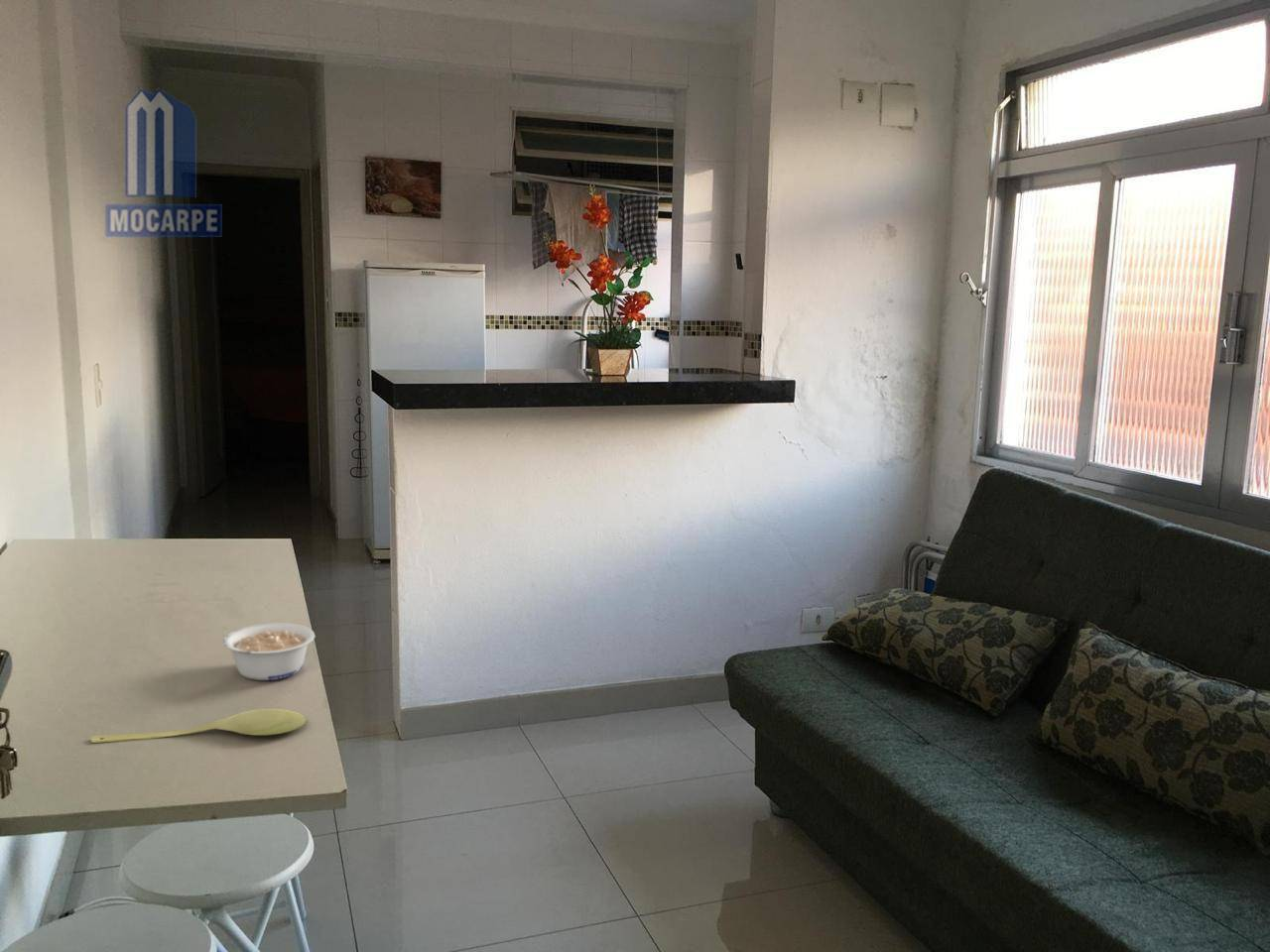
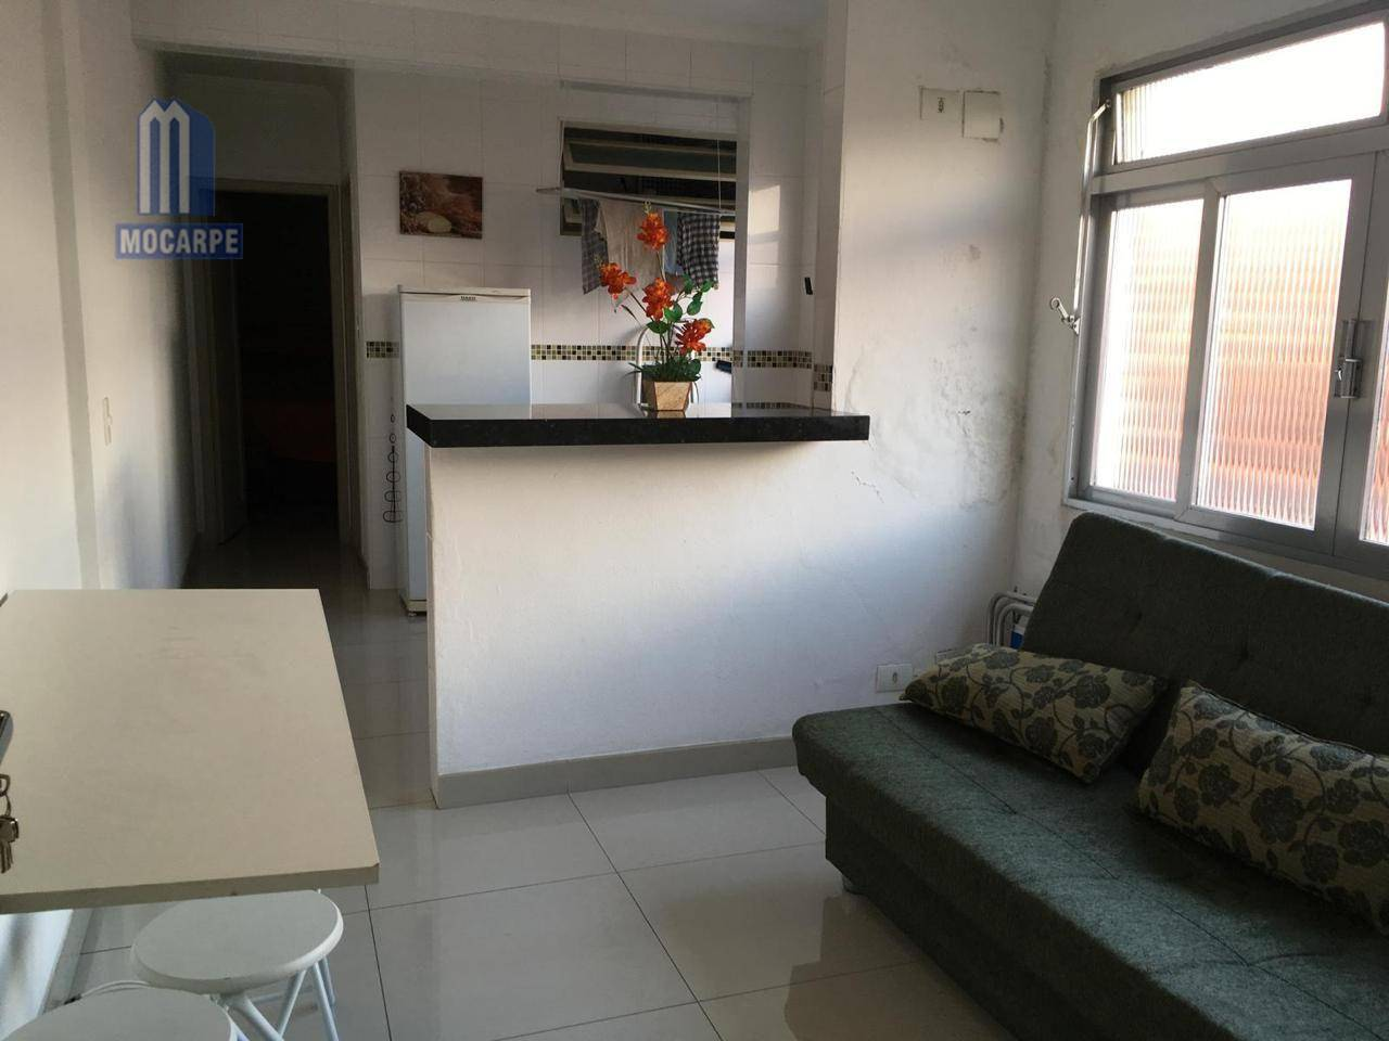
- spoon (201, 727)
- legume (270, 651)
